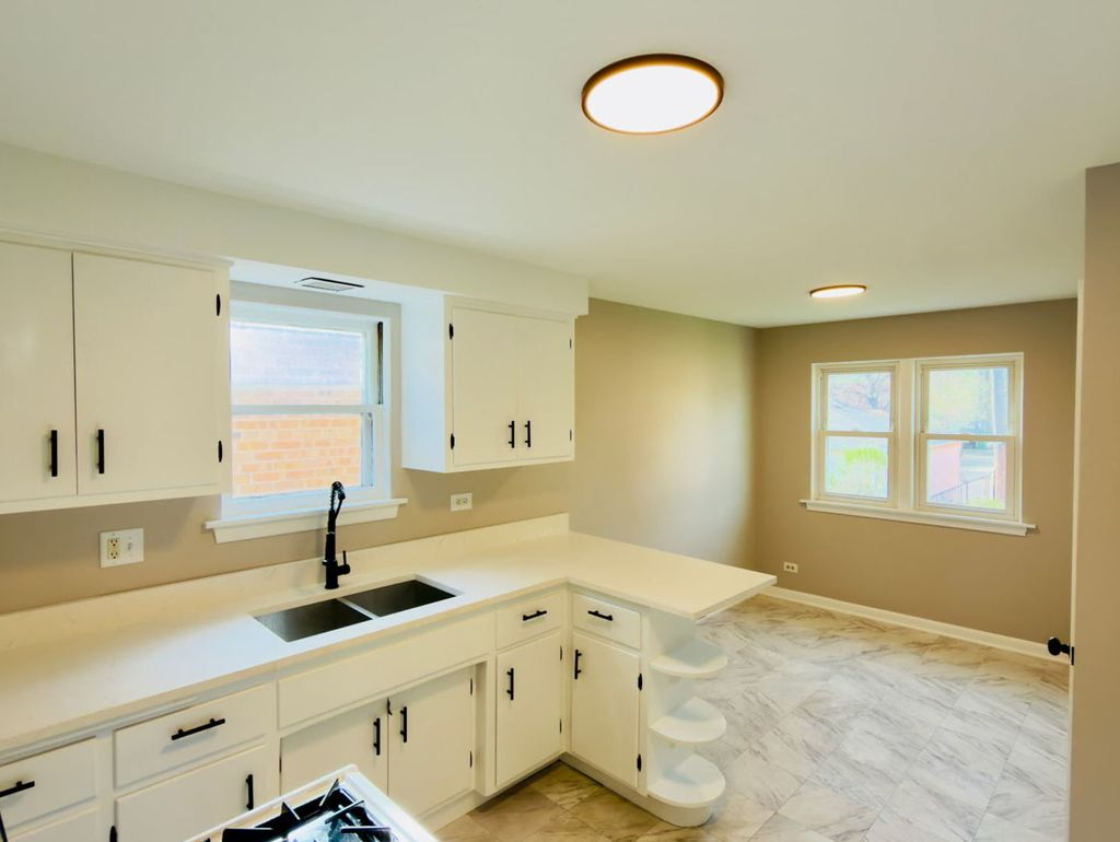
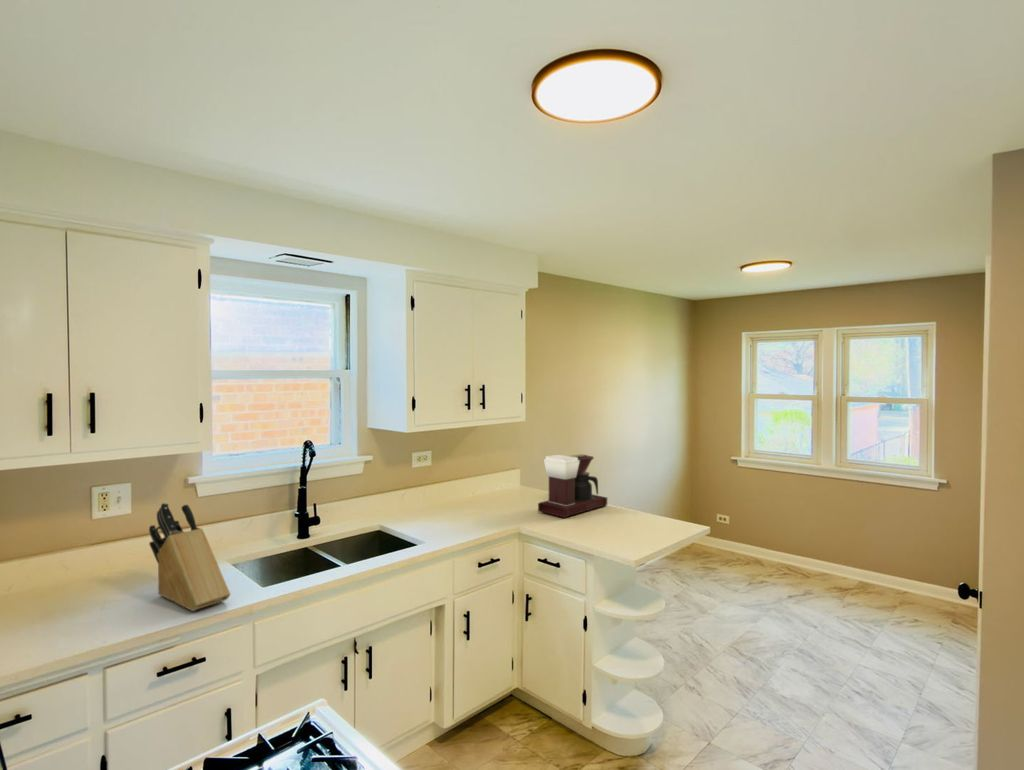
+ knife block (187, 550)
+ coffee maker (573, 482)
